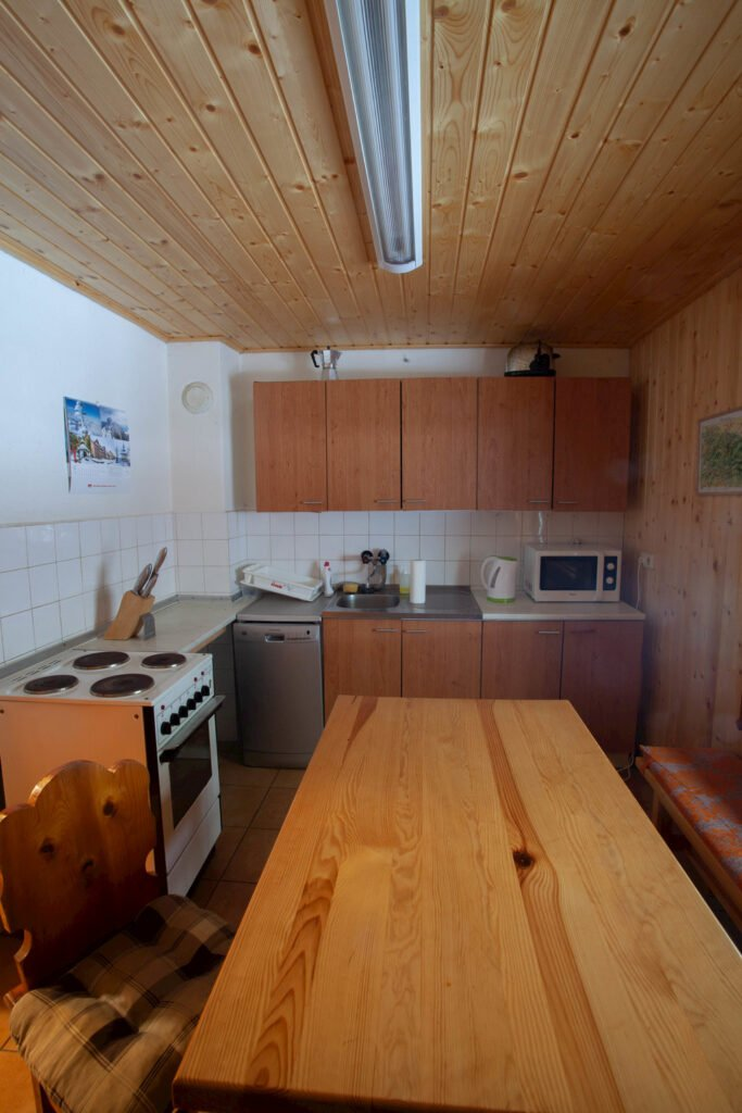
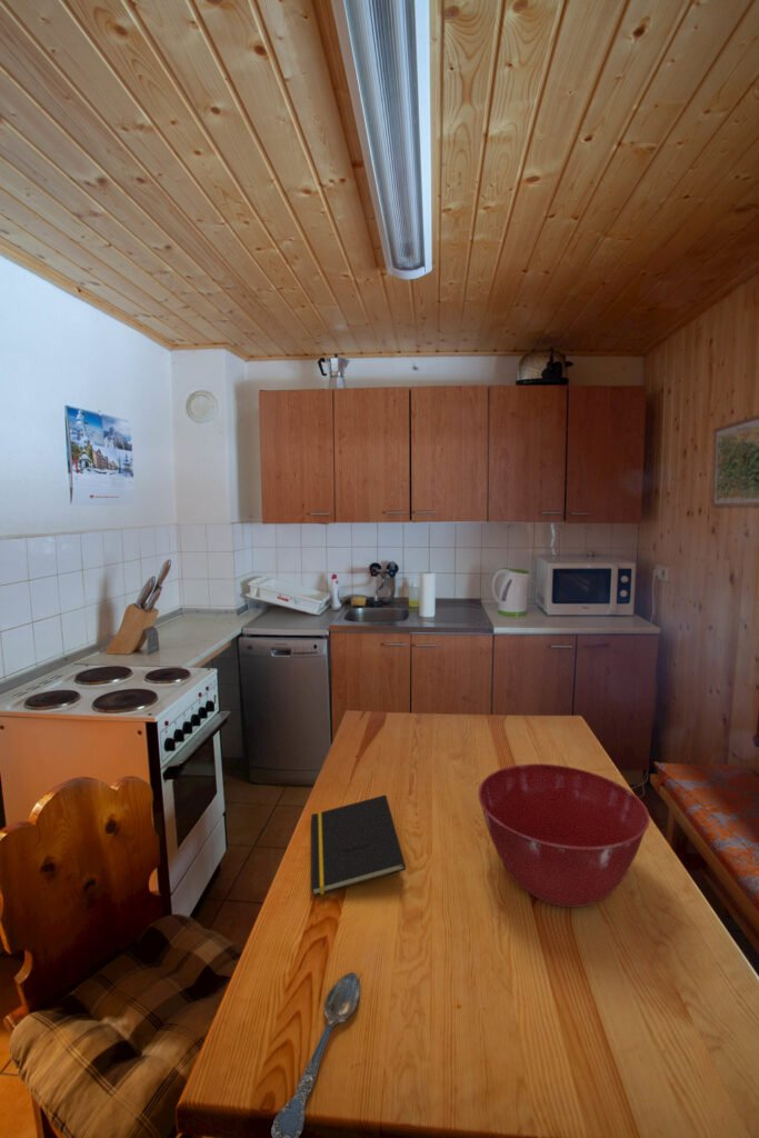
+ mixing bowl (558, 839)
+ spoon (320, 1050)
+ notepad (353, 839)
